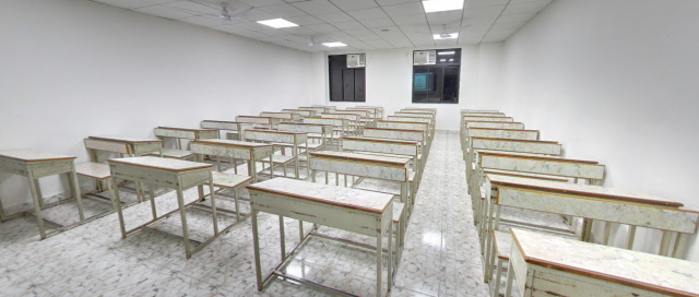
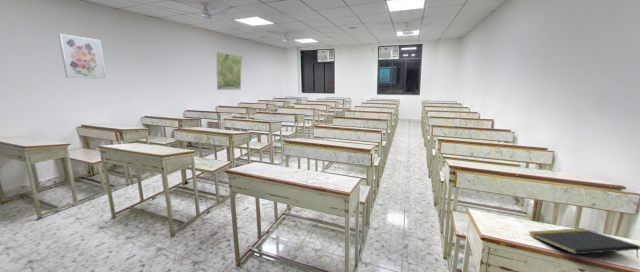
+ notepad (579, 240)
+ map (230, 72)
+ wall art (83, 58)
